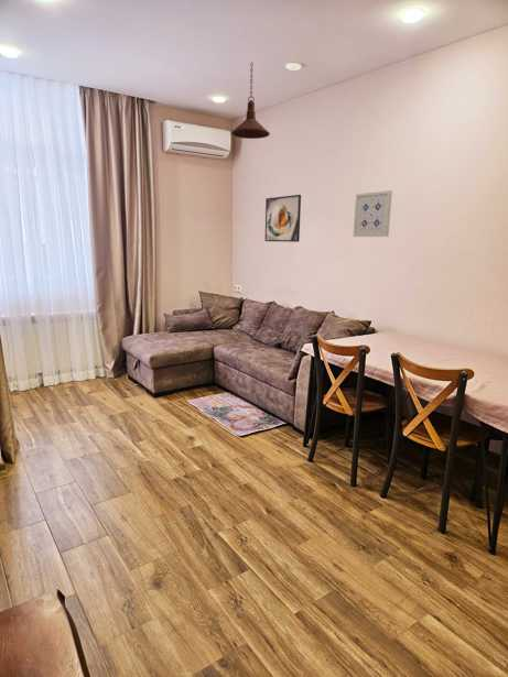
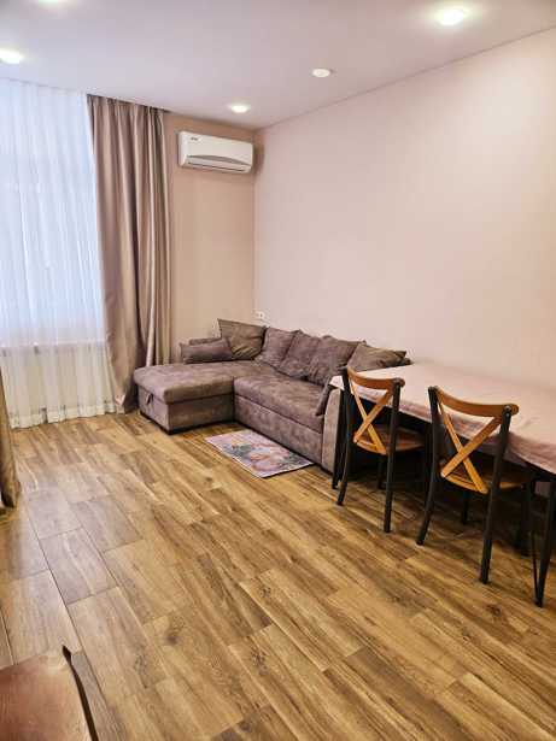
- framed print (281, 219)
- wall art (371, 215)
- pendant light (250, 100)
